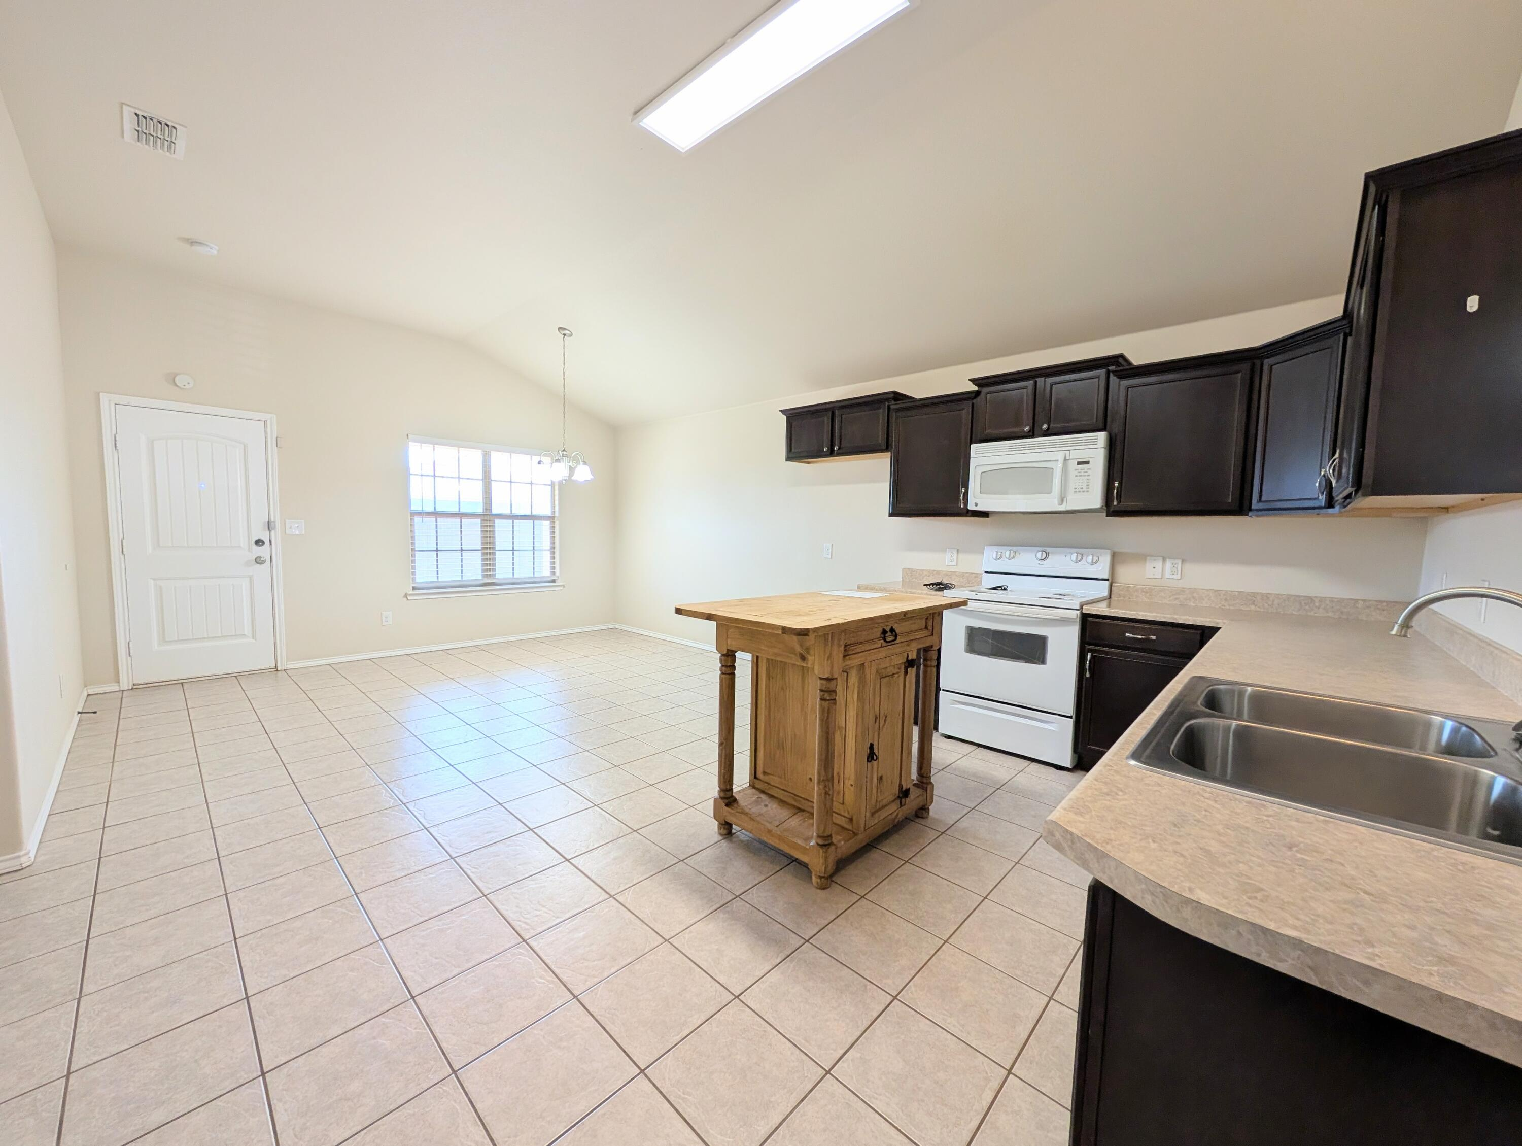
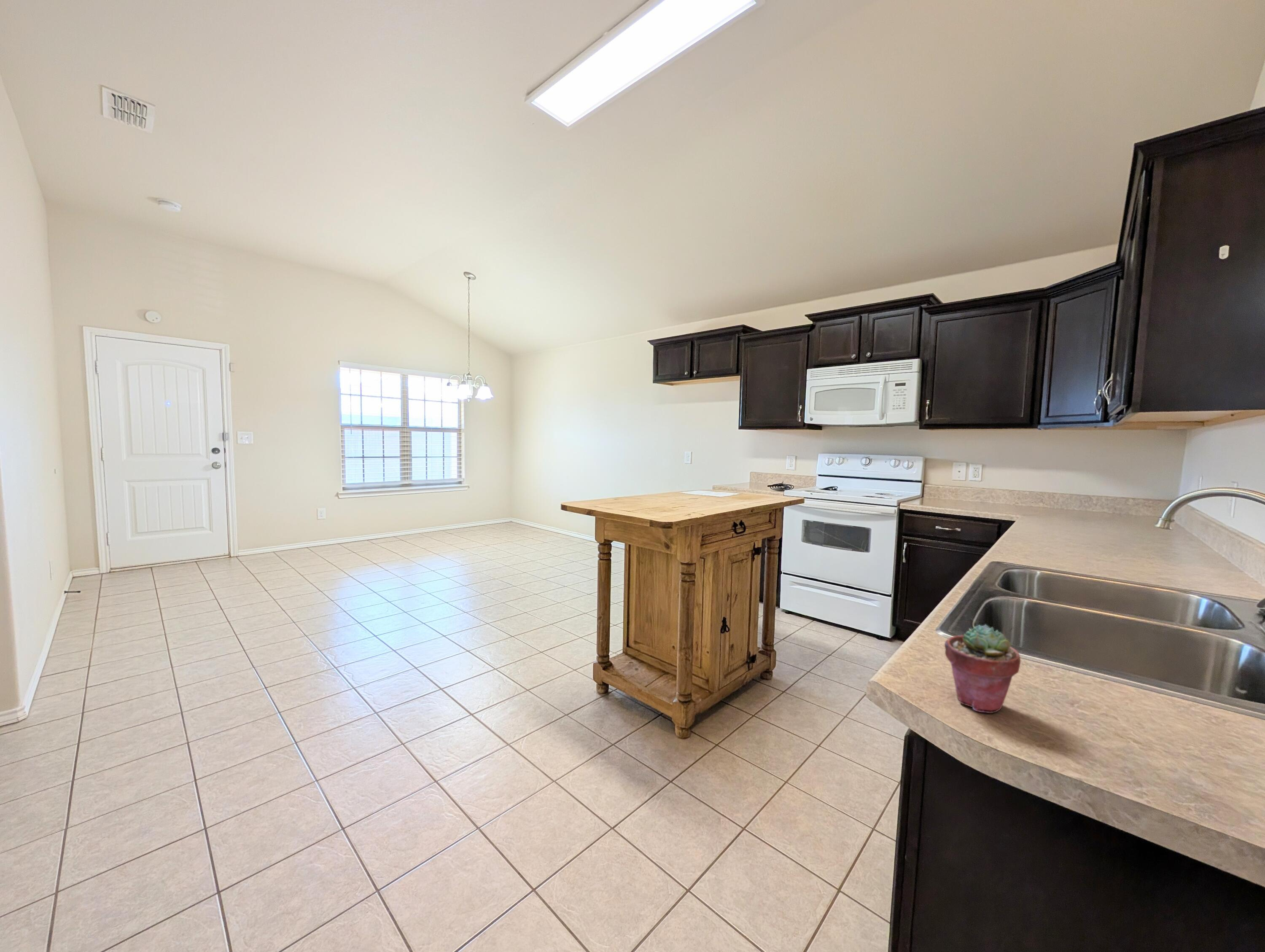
+ potted succulent (981, 663)
